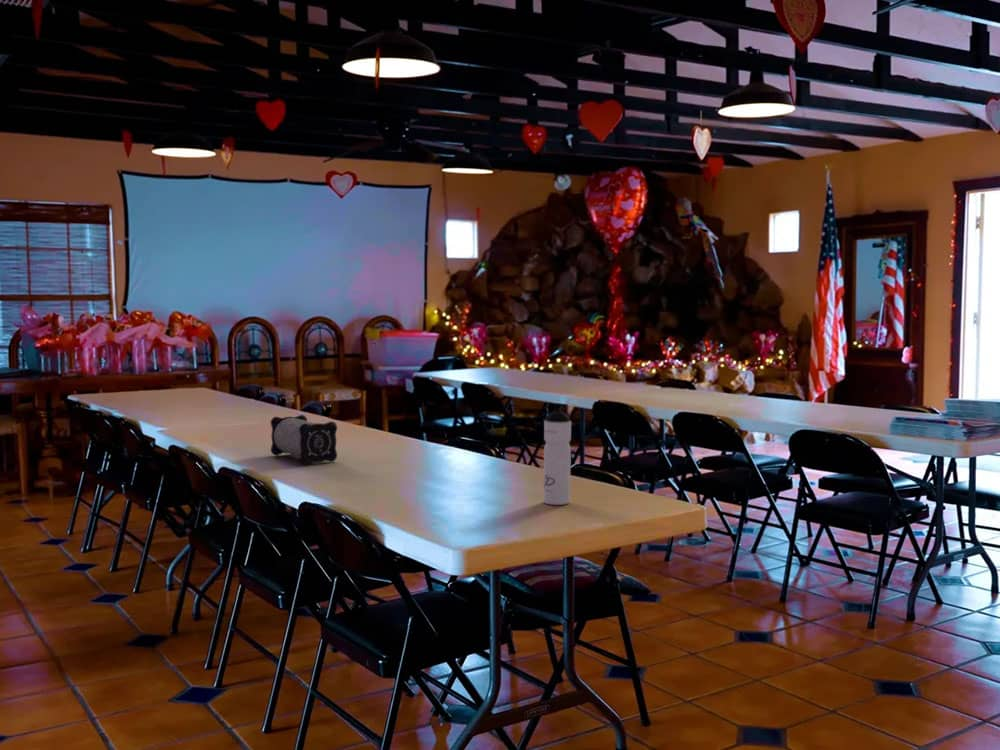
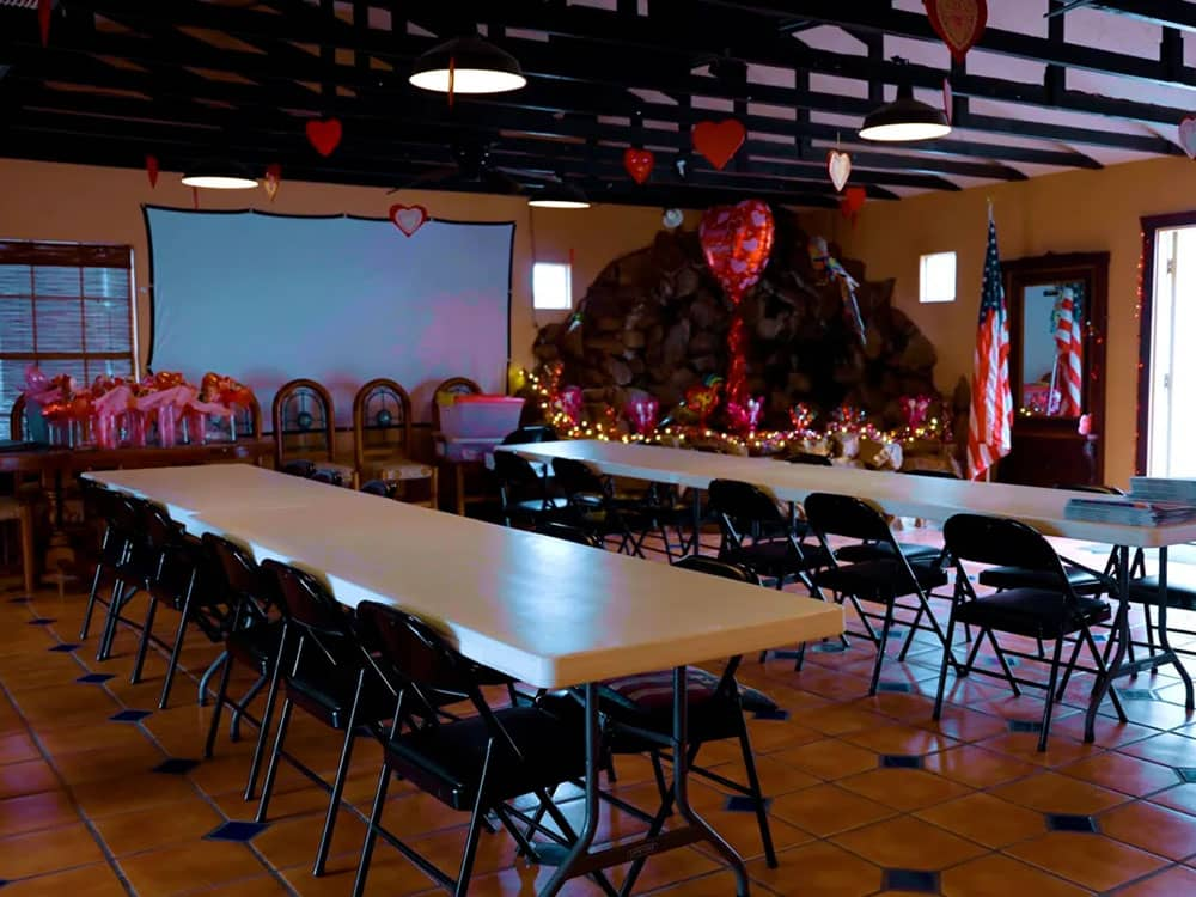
- speaker (303, 438)
- water bottle (557, 455)
